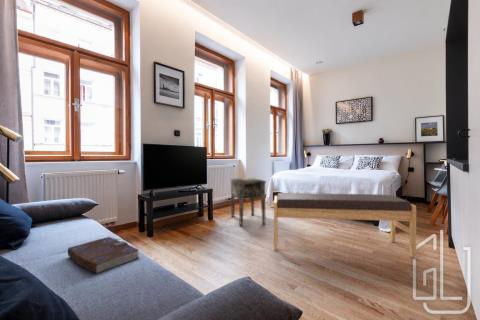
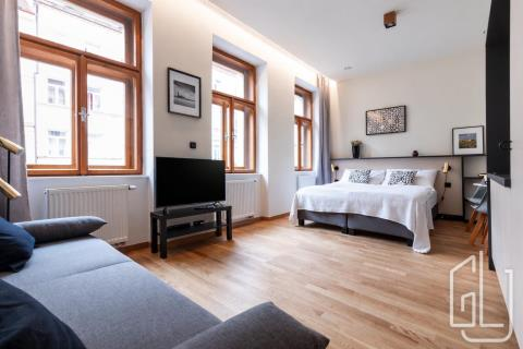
- book (103, 252)
- side table (247, 198)
- bench (336, 218)
